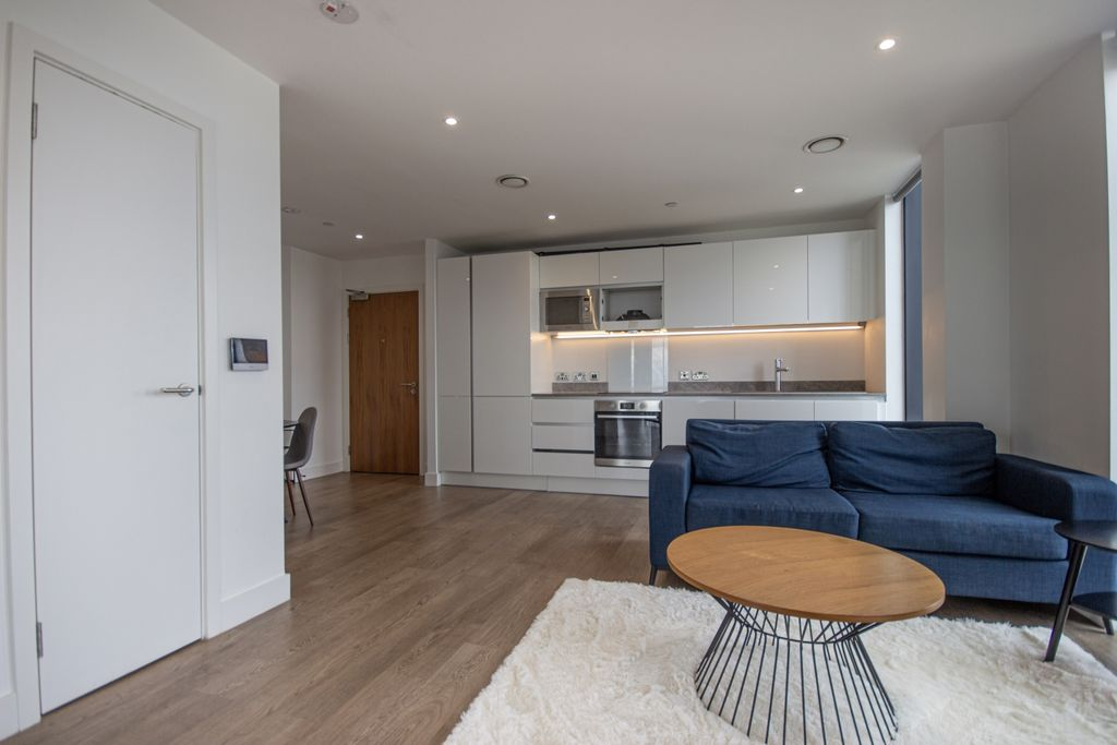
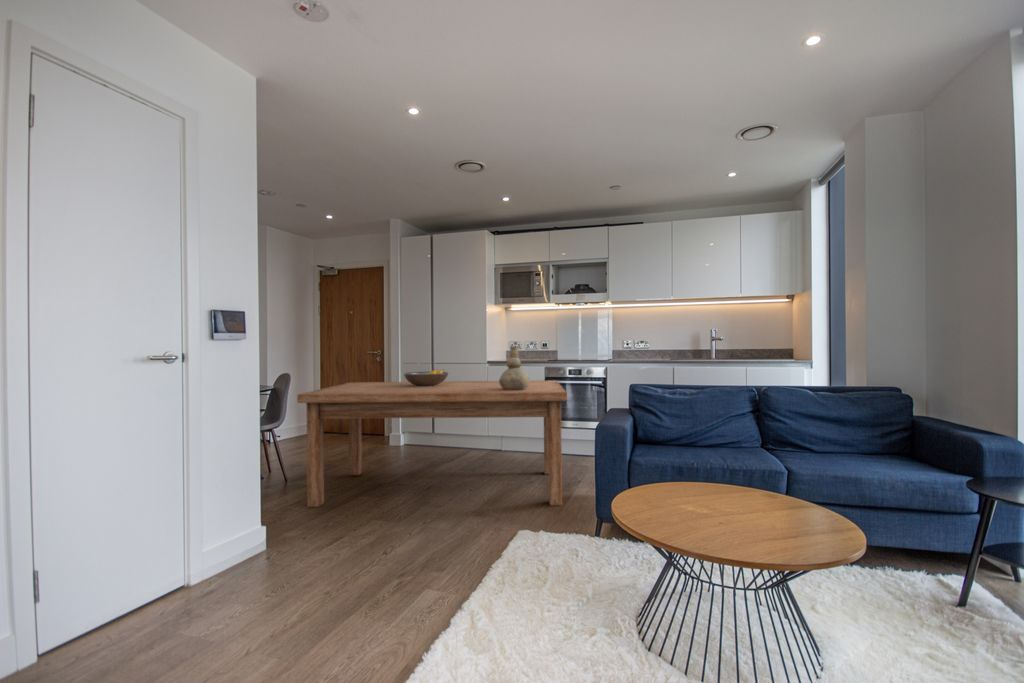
+ fruit bowl (426, 377)
+ dining table (443, 417)
+ vase (514, 367)
